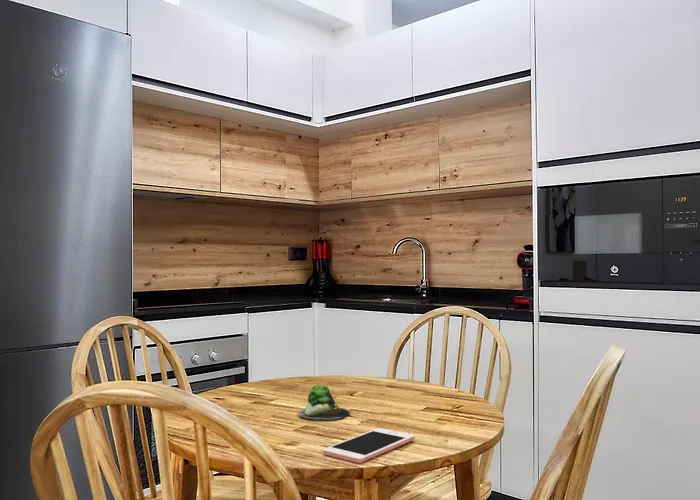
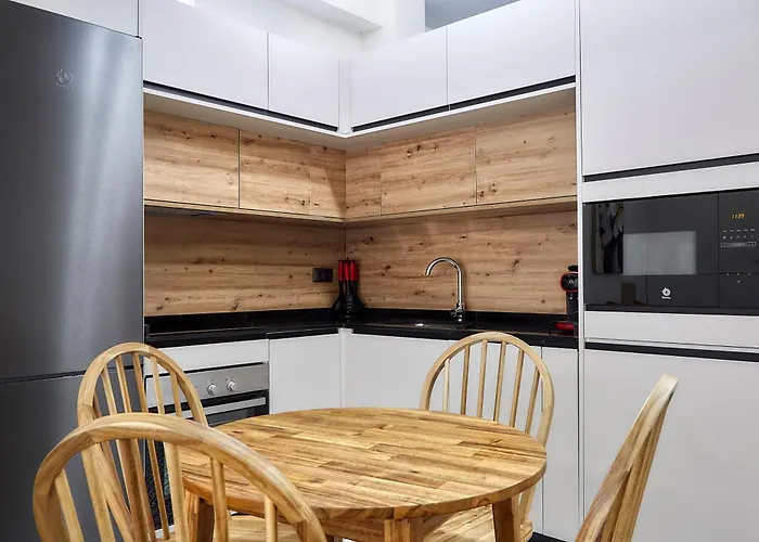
- succulent plant (323, 400)
- cell phone (370, 444)
